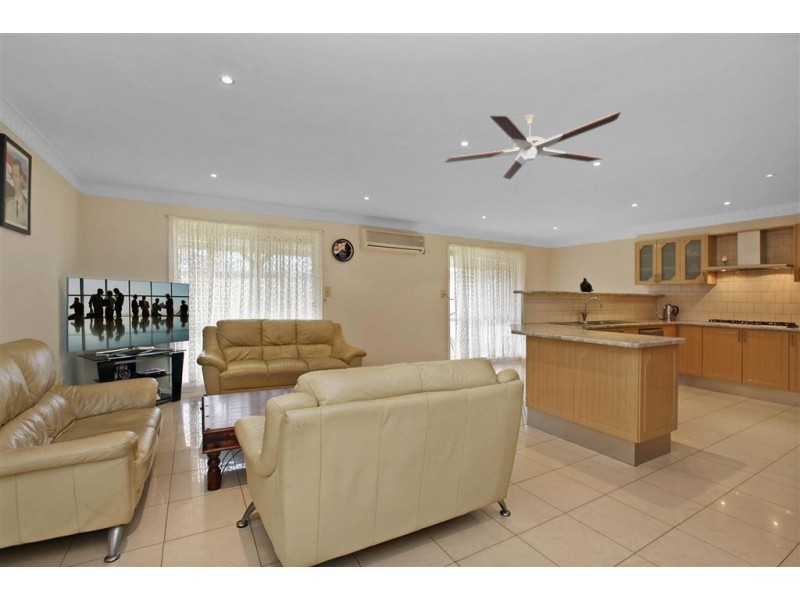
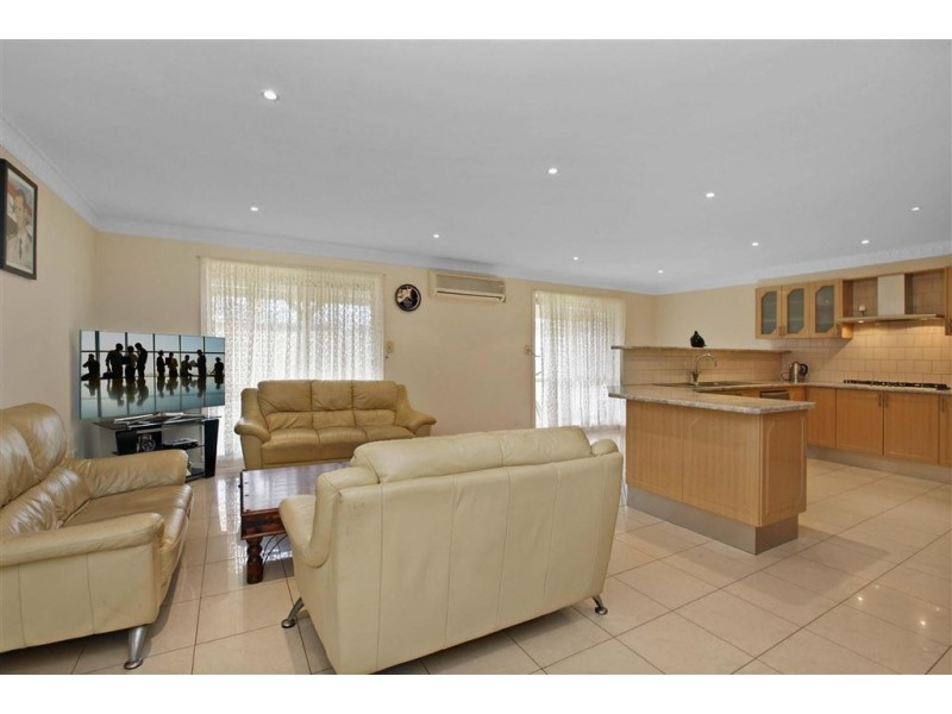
- ceiling fan (522, 139)
